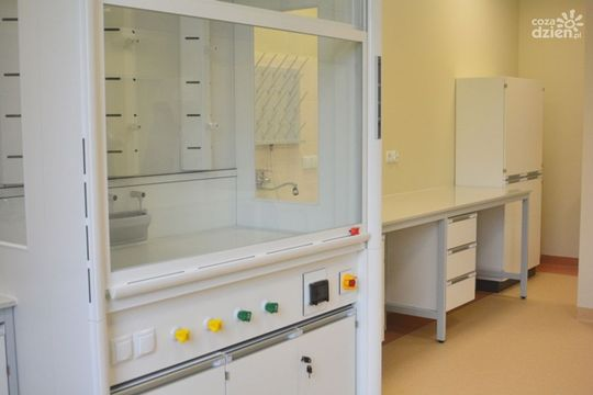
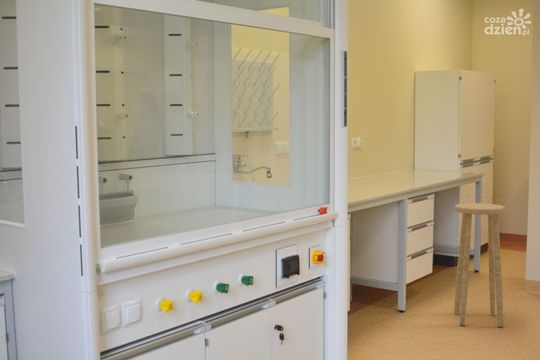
+ stool (468, 263)
